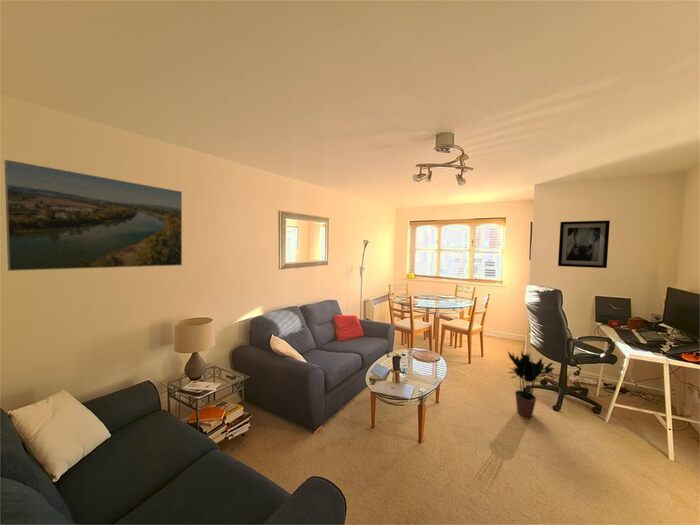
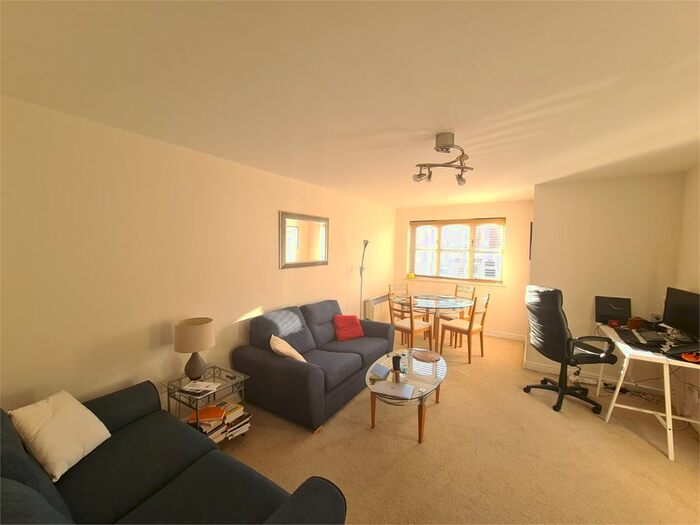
- wall art (582, 244)
- potted plant (533, 385)
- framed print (111, 223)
